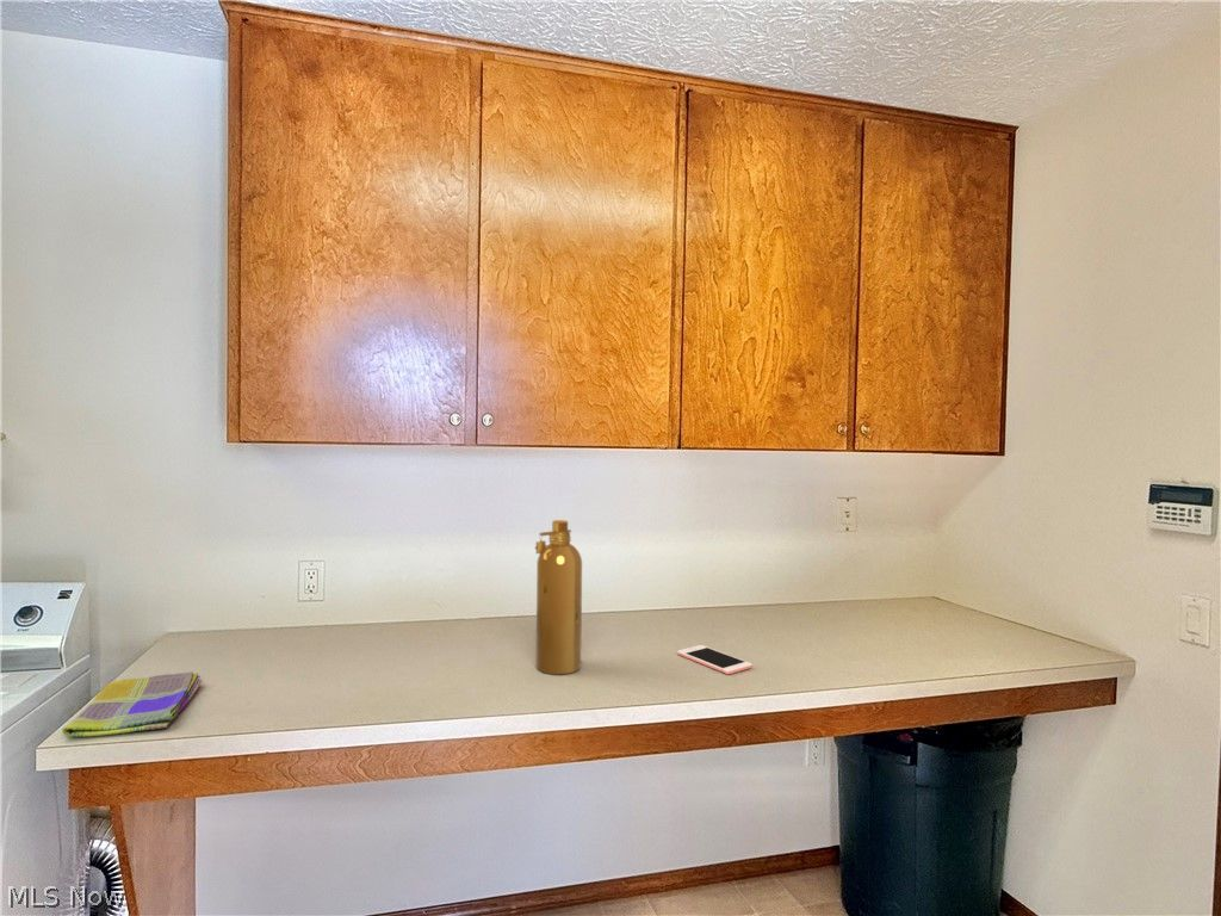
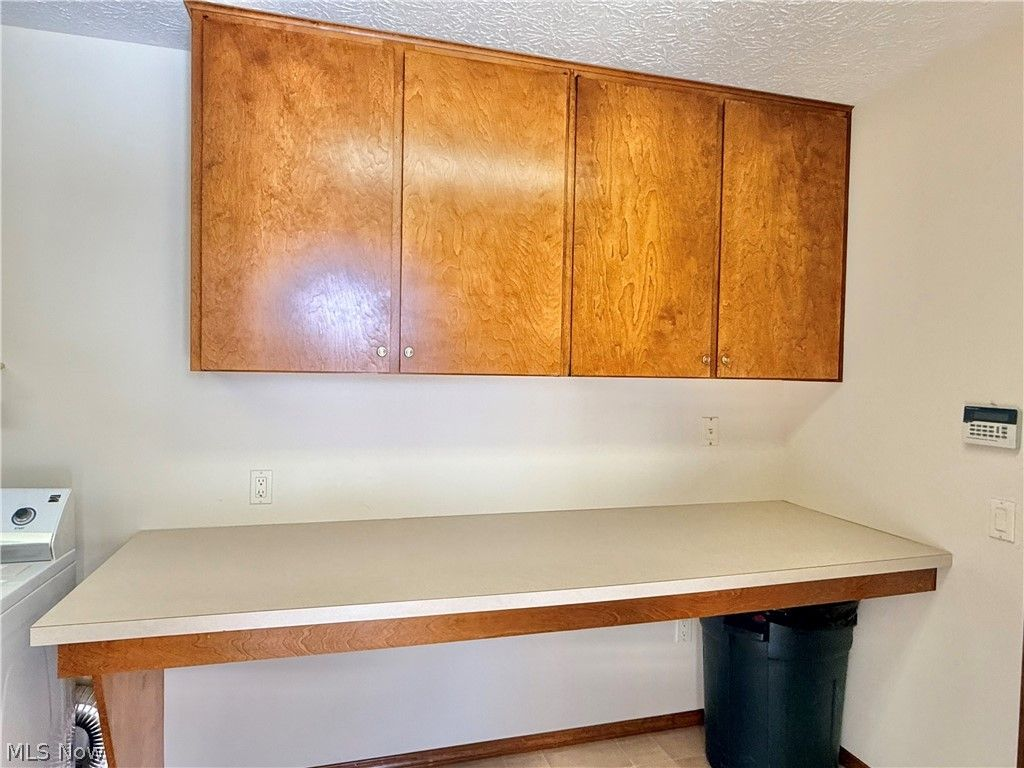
- cell phone (713, 658)
- spray bottle (556, 594)
- dish towel (137, 701)
